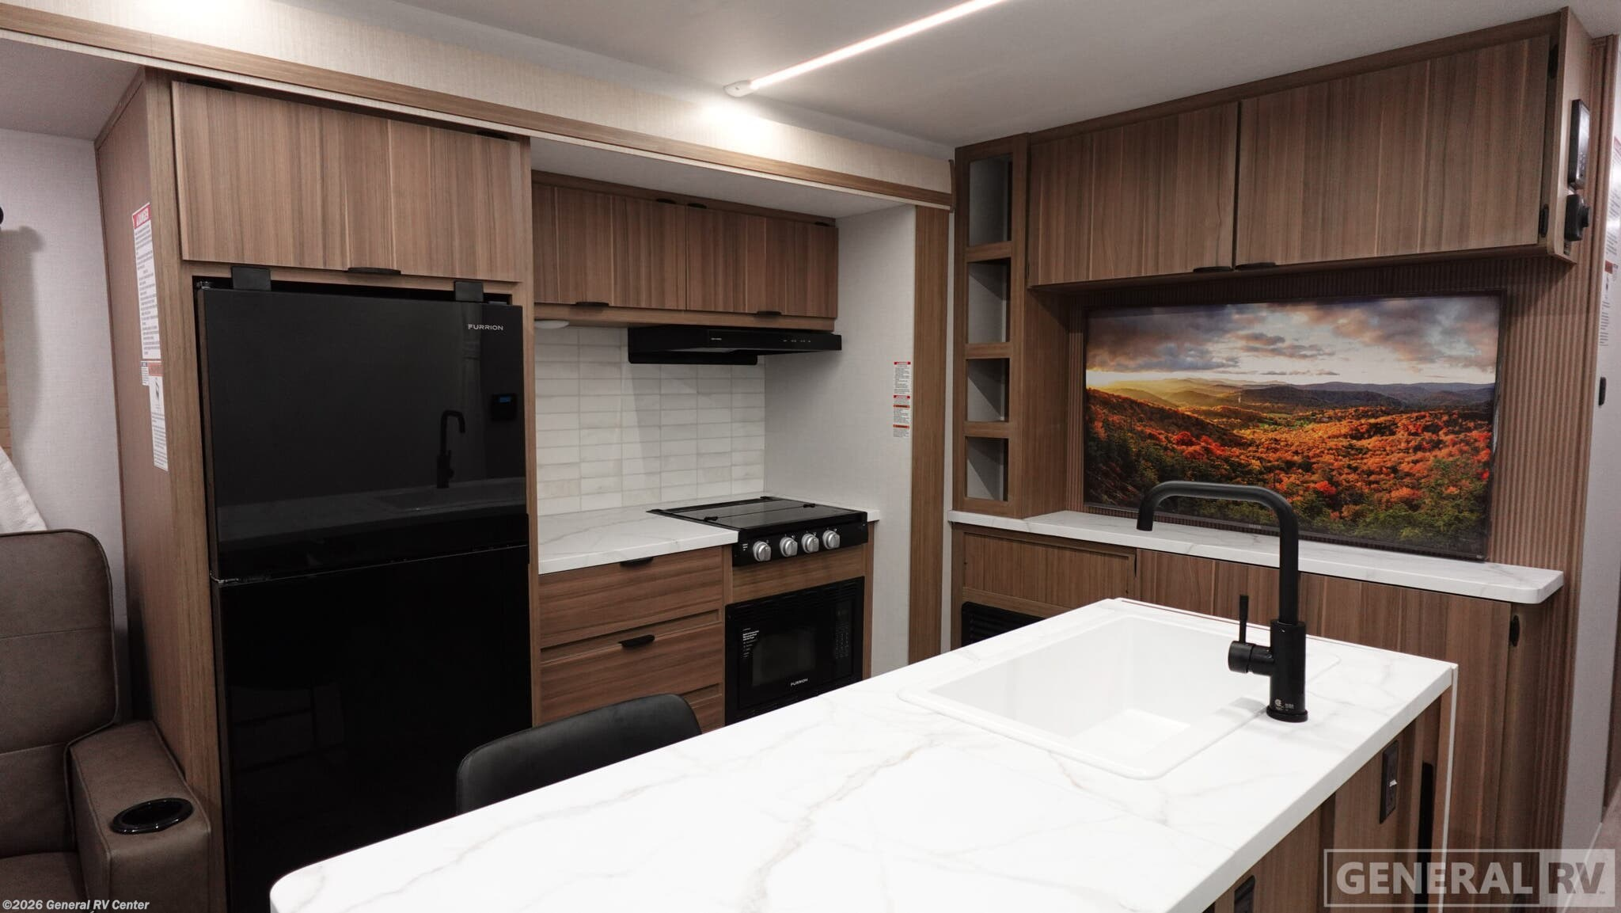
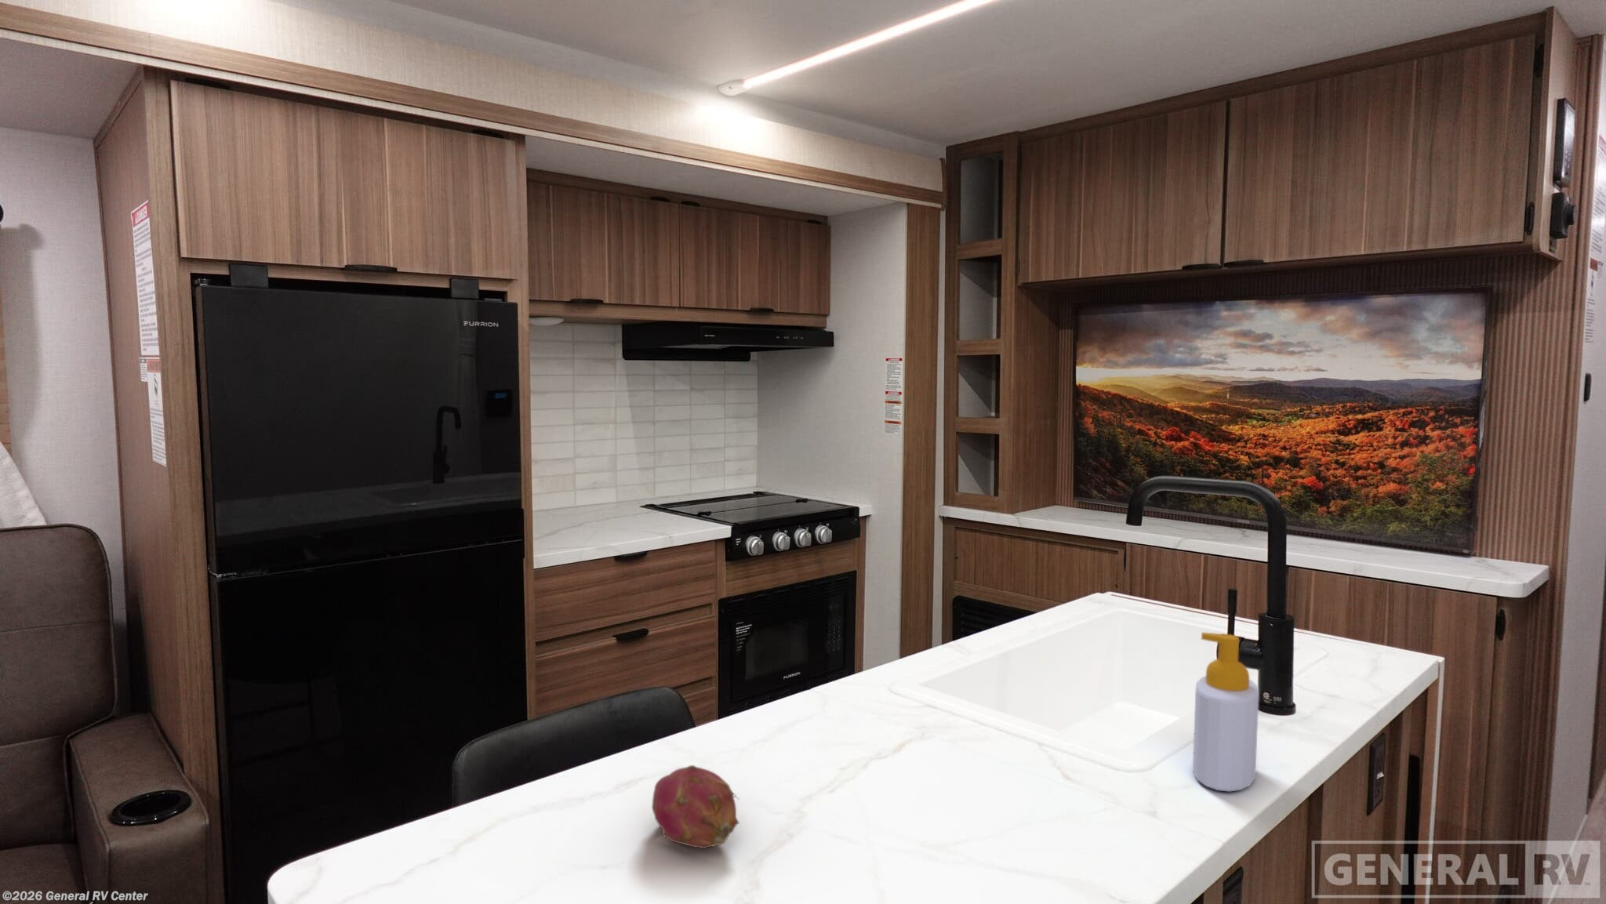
+ soap bottle (1225, 706)
+ fruit (693, 803)
